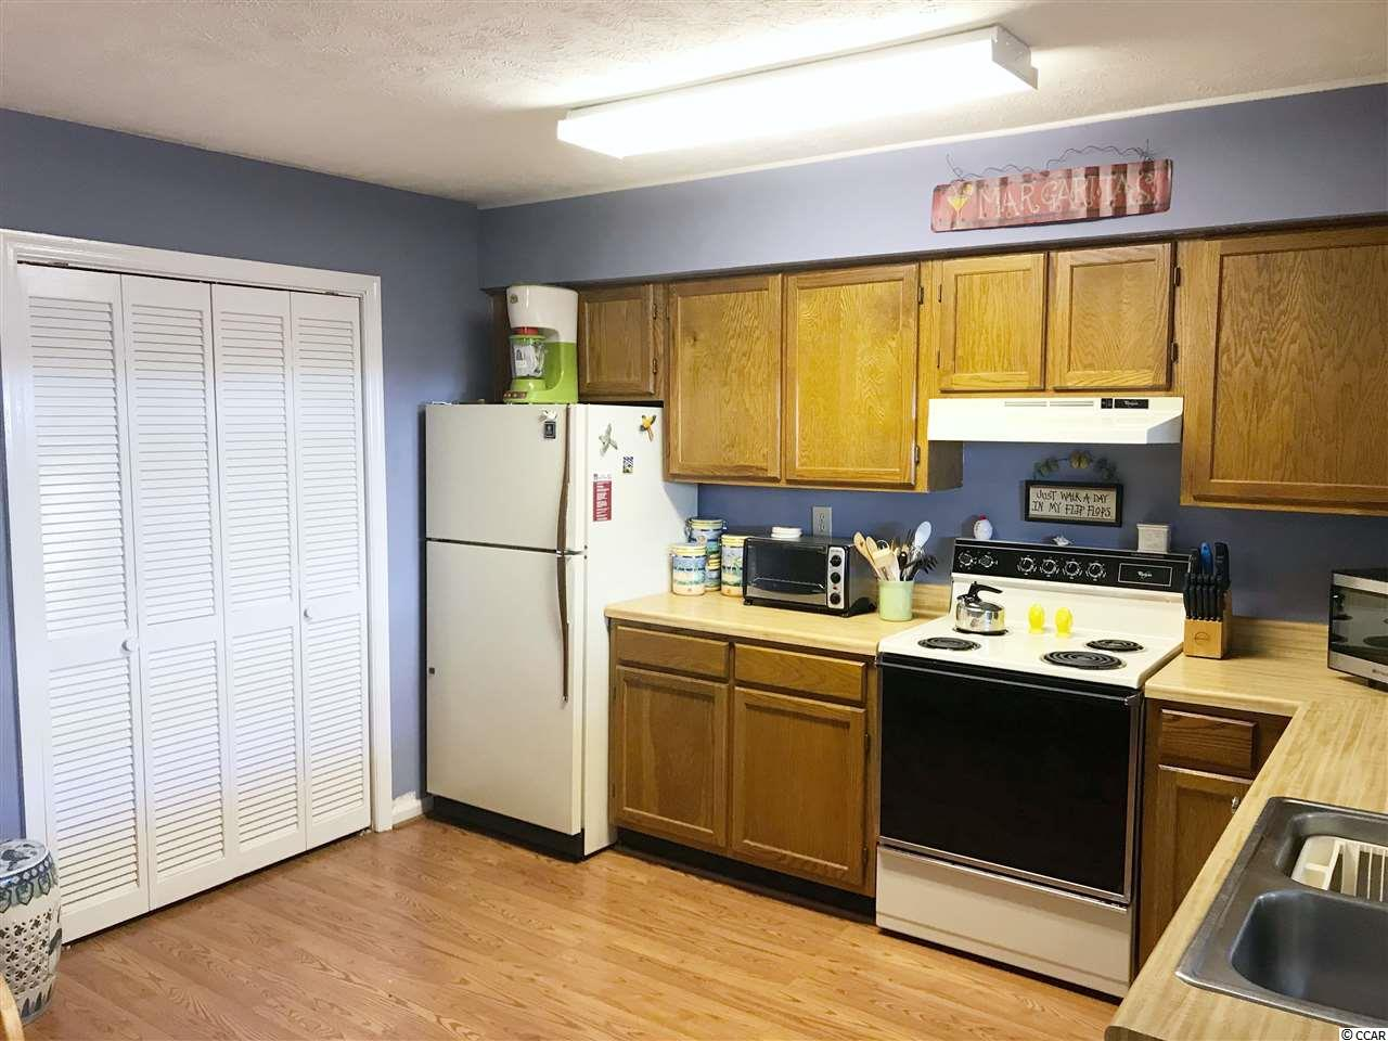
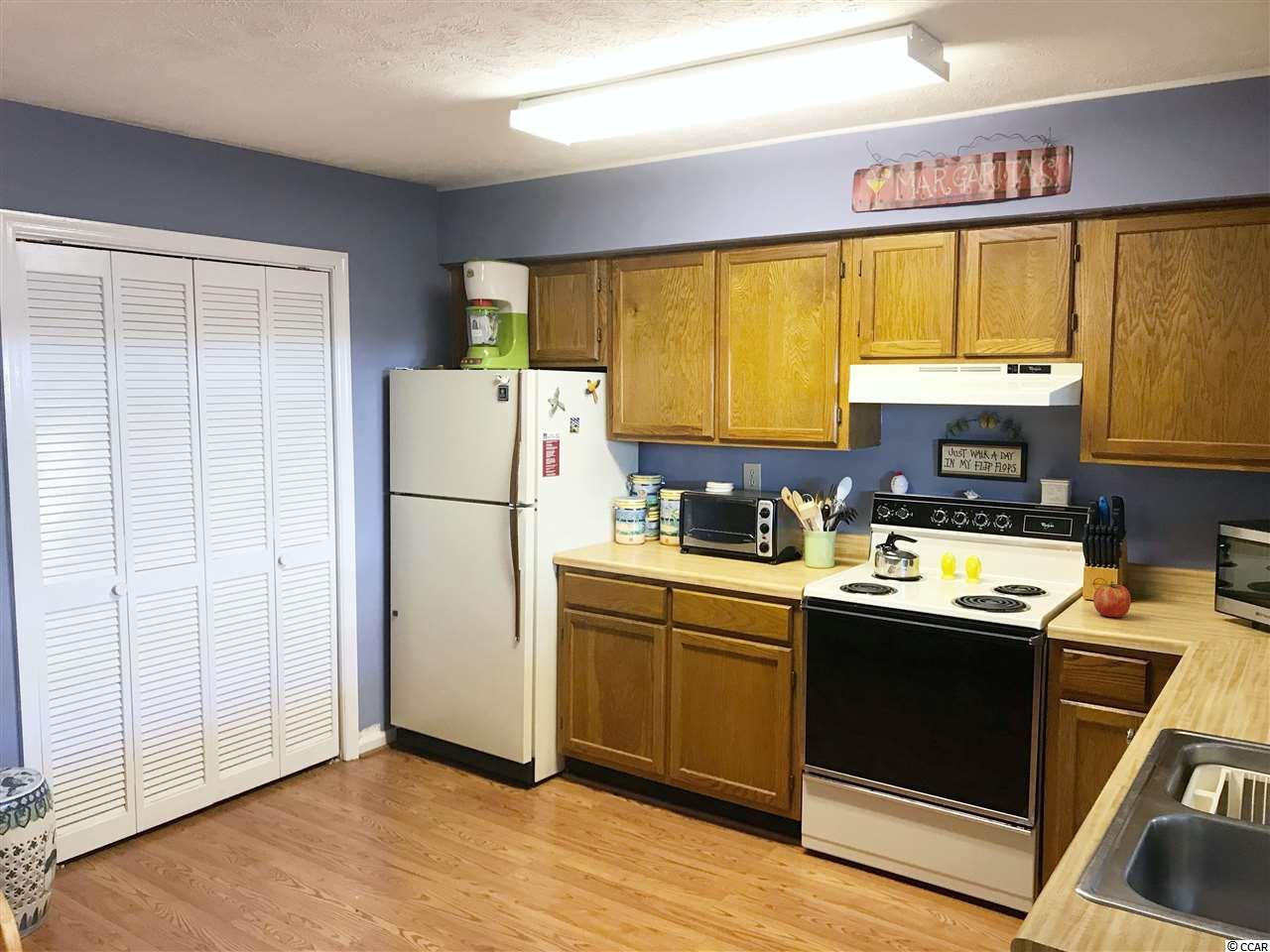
+ fruit (1112, 598)
